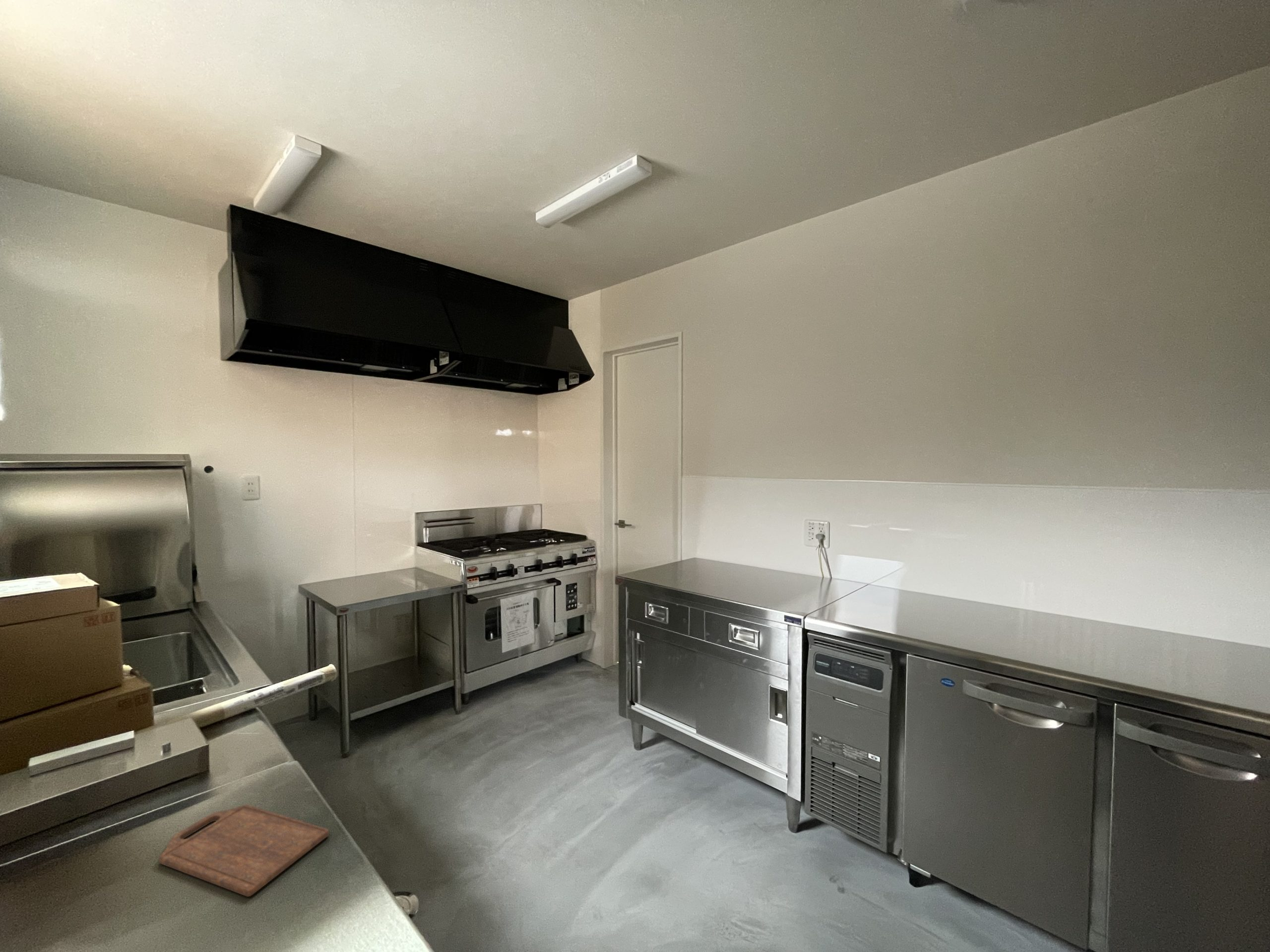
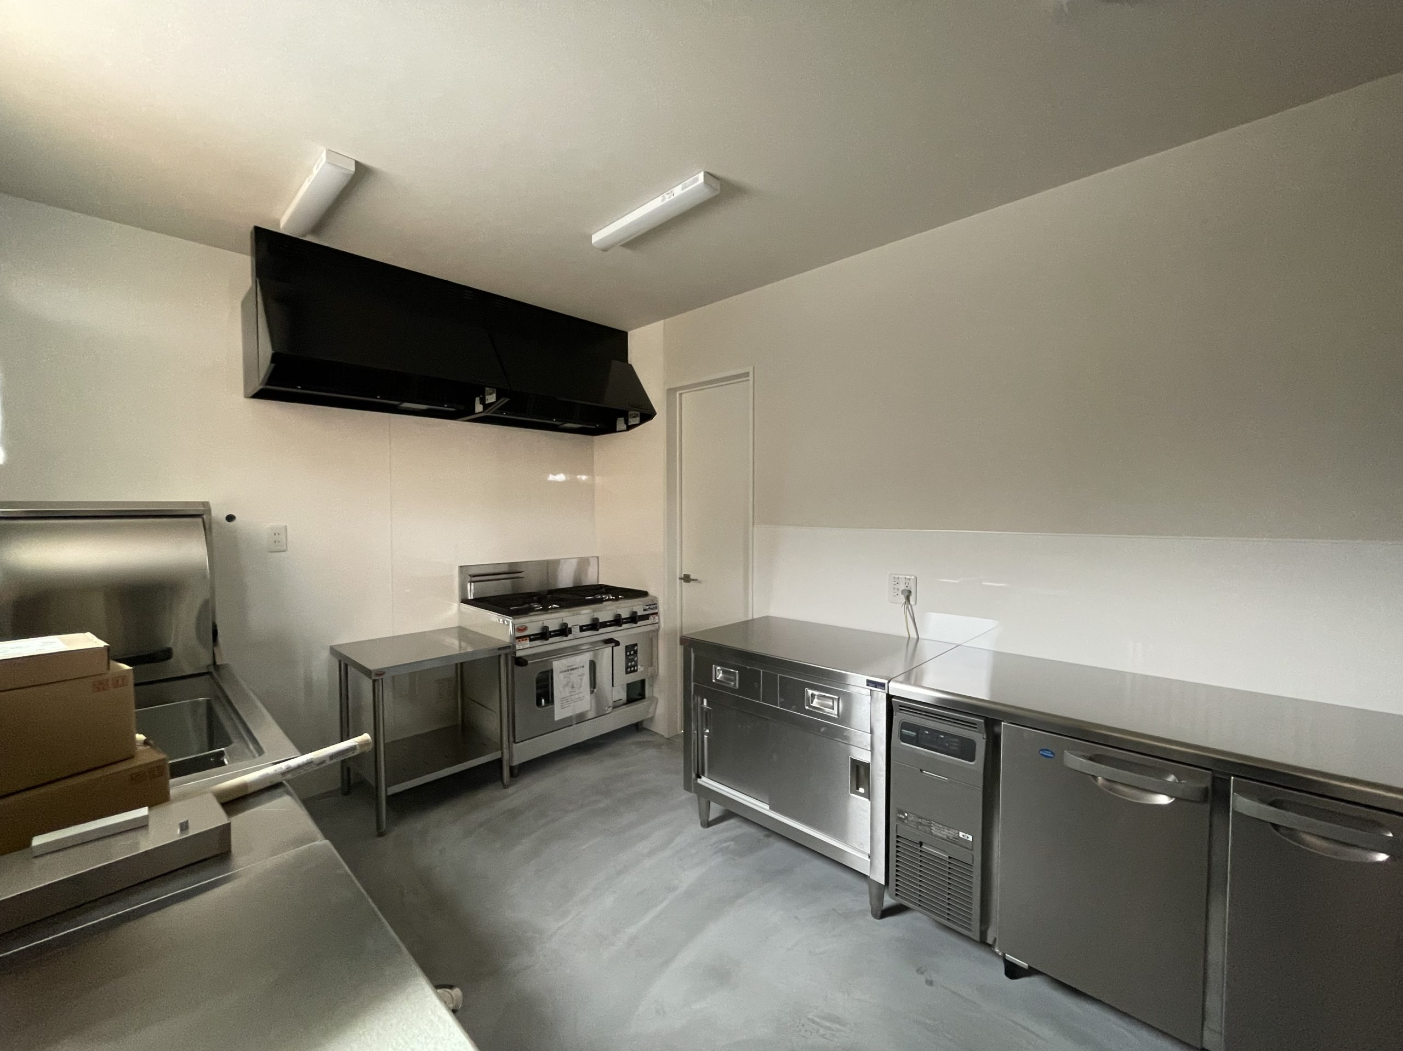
- cutting board (240, 843)
